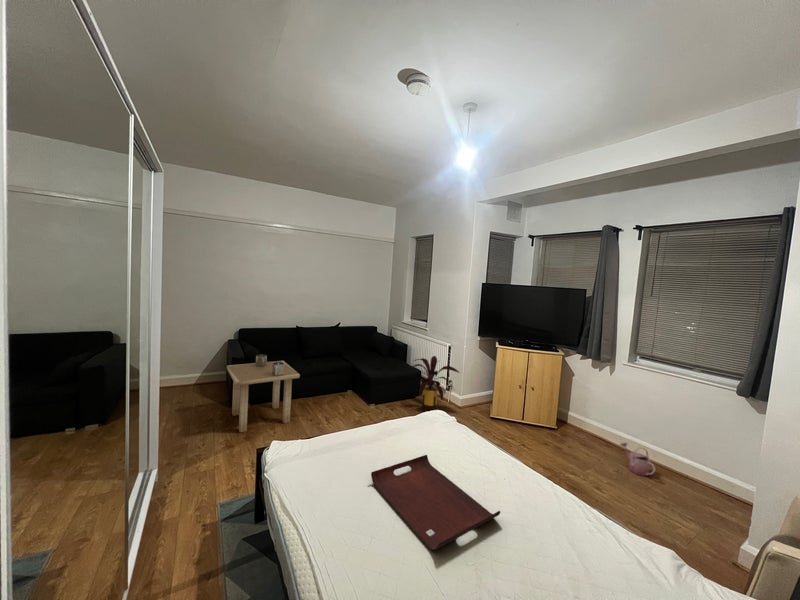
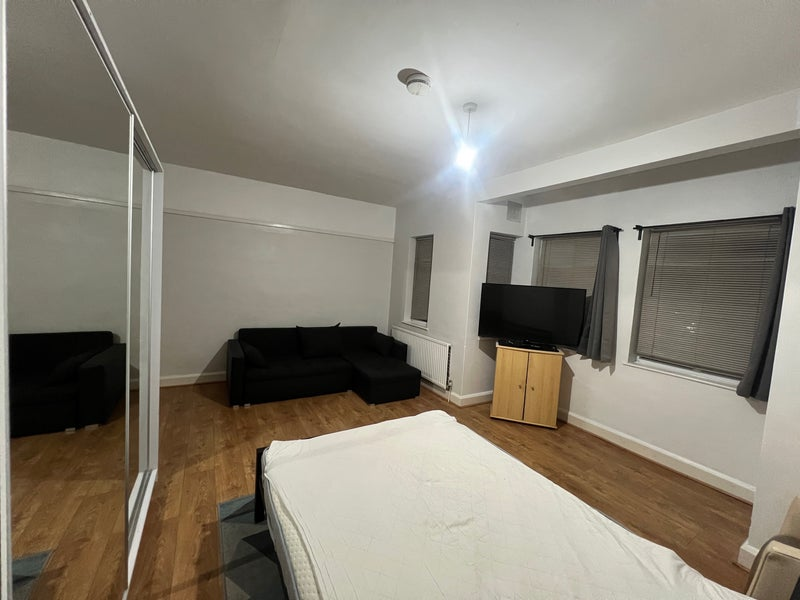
- house plant (428, 384)
- serving tray (430, 494)
- watering can (636, 457)
- side table (261, 382)
